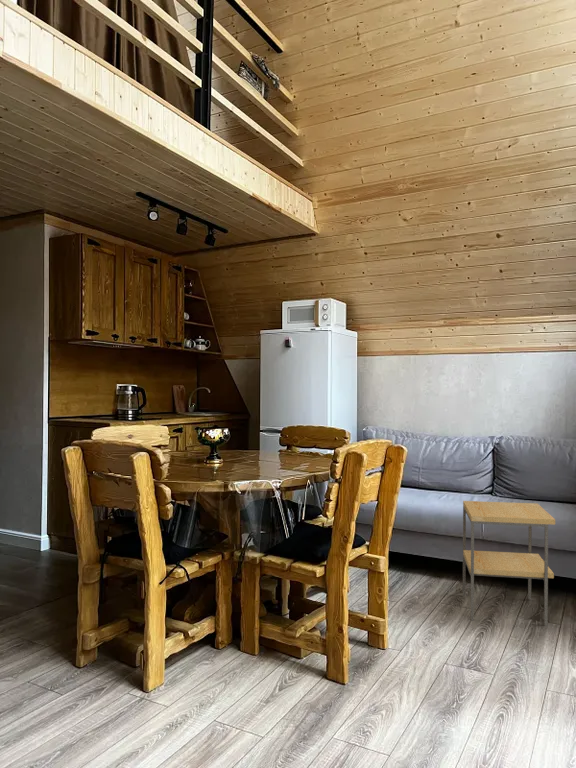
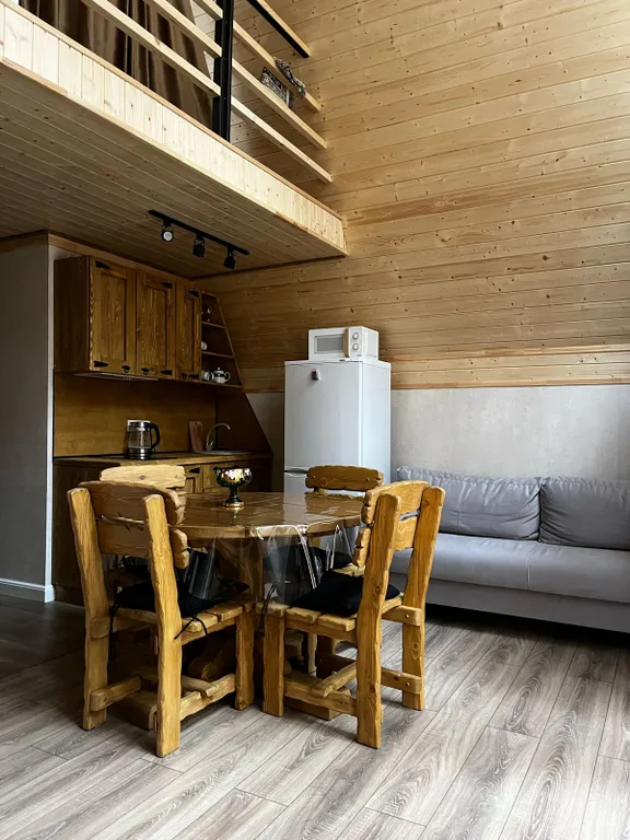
- side table (505, 559)
